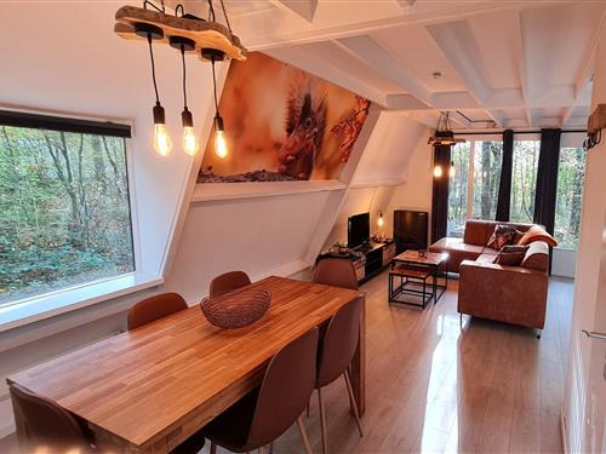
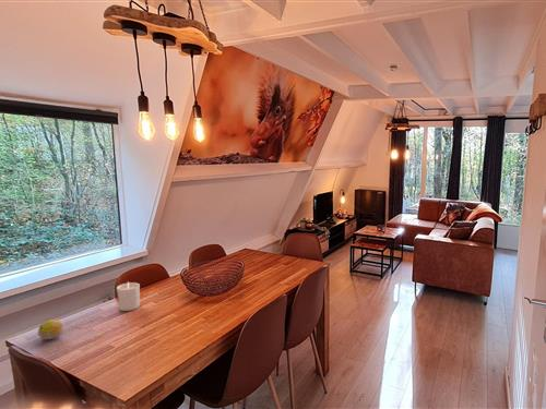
+ candle (128, 294)
+ fruit (49, 328)
